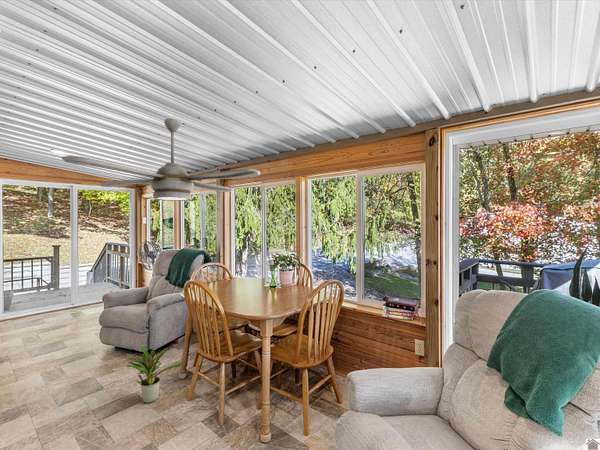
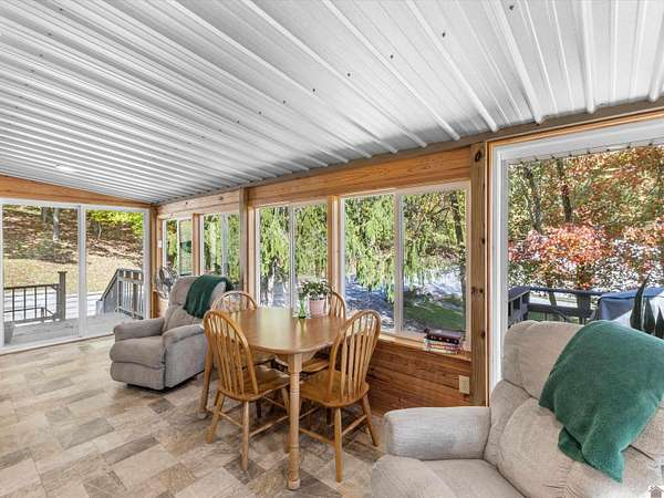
- potted plant (150, 372)
- ceiling fan (172, 160)
